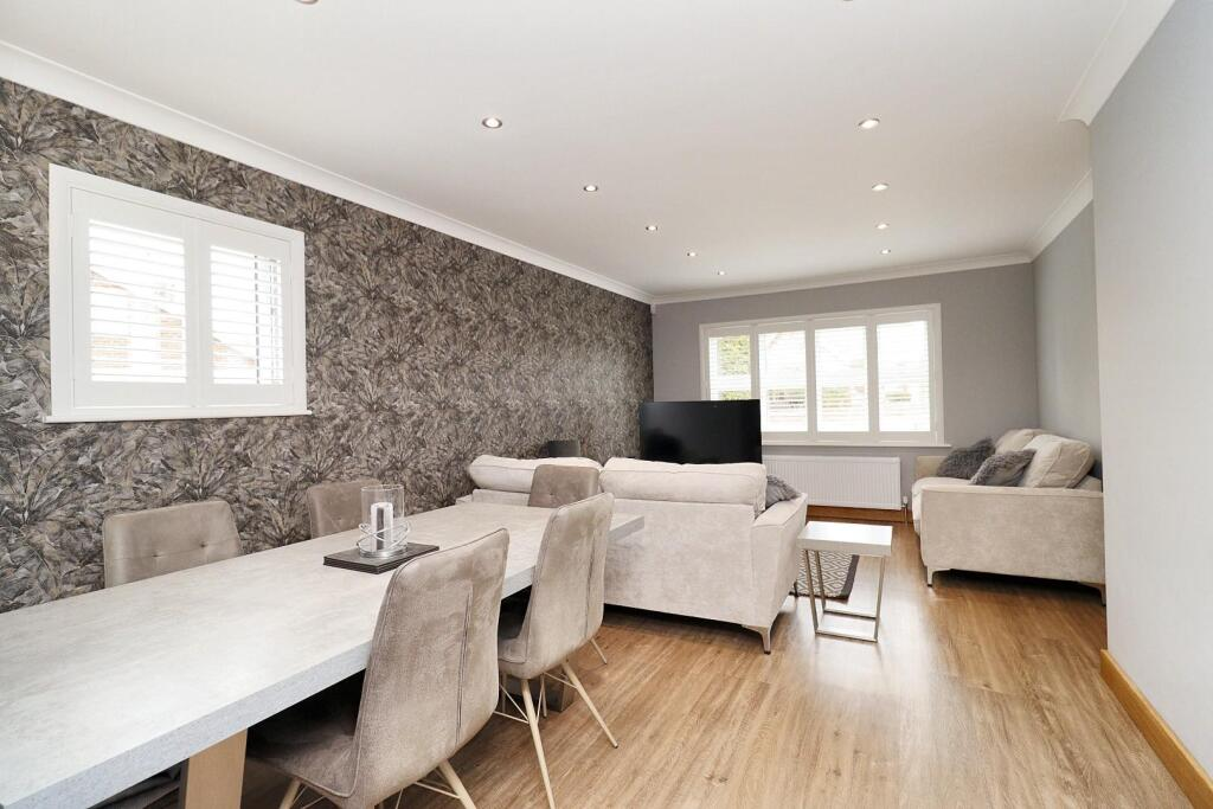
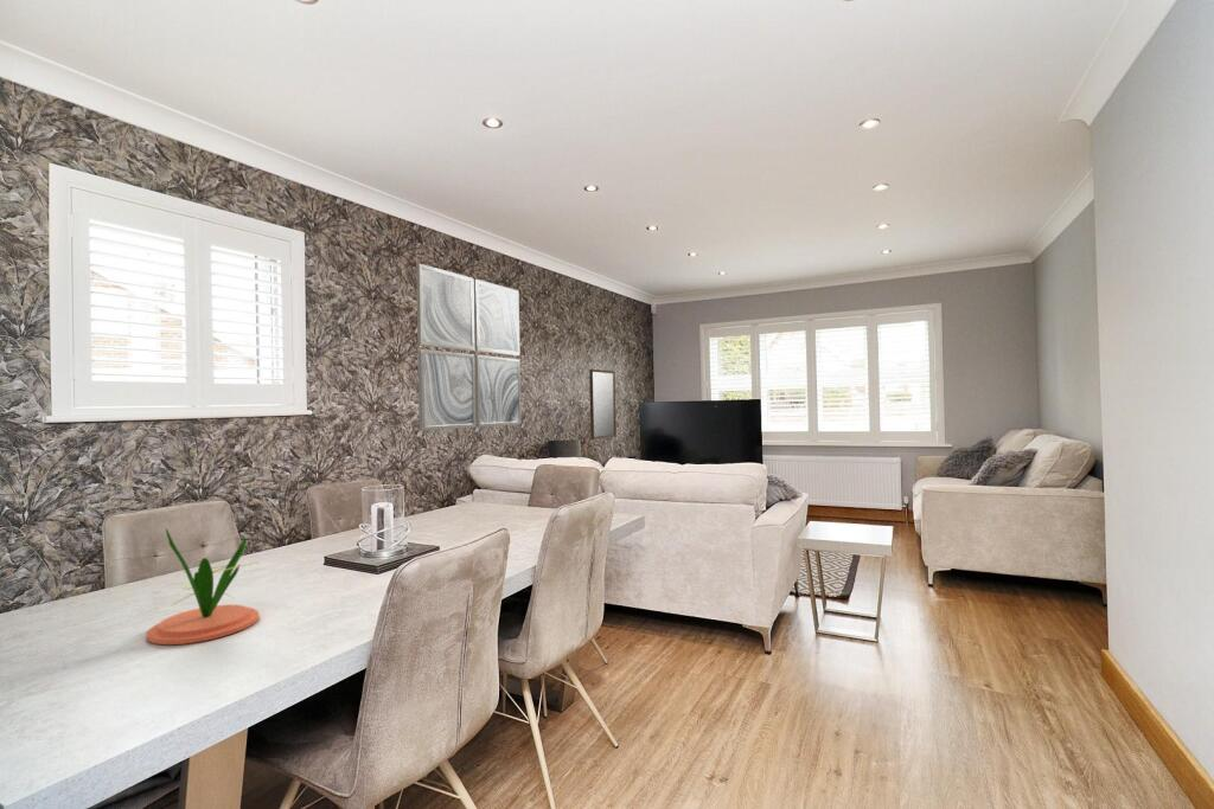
+ wall art (473, 354)
+ home mirror (602, 404)
+ plant (206, 573)
